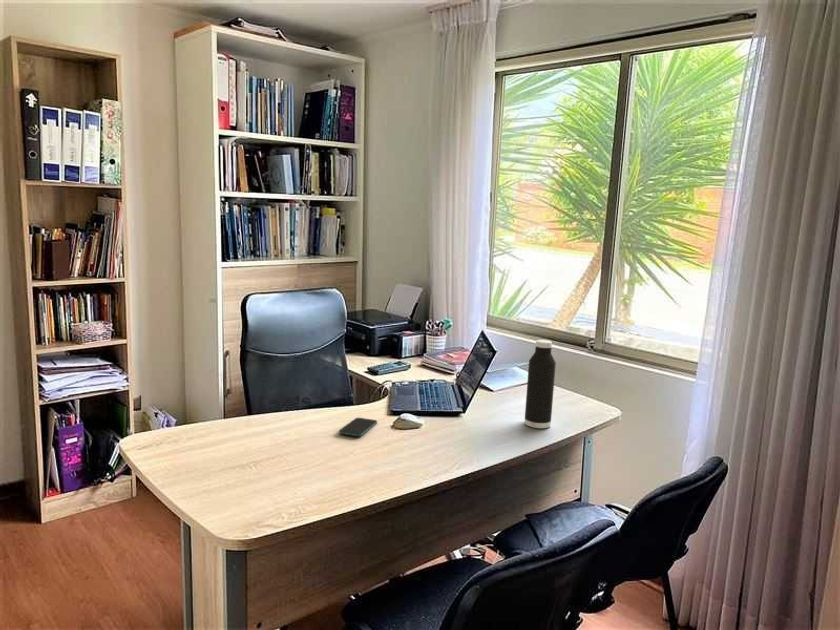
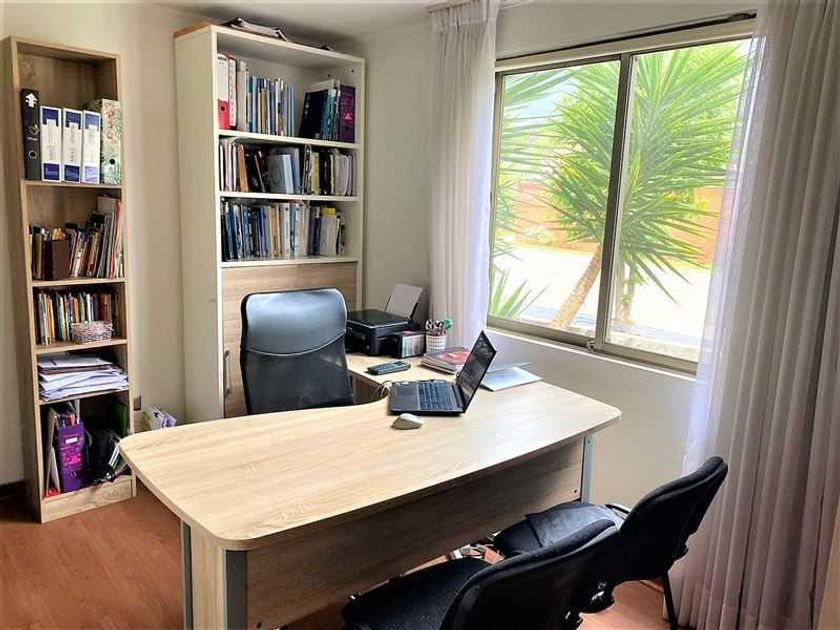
- water bottle (540, 383)
- smartphone (358, 426)
